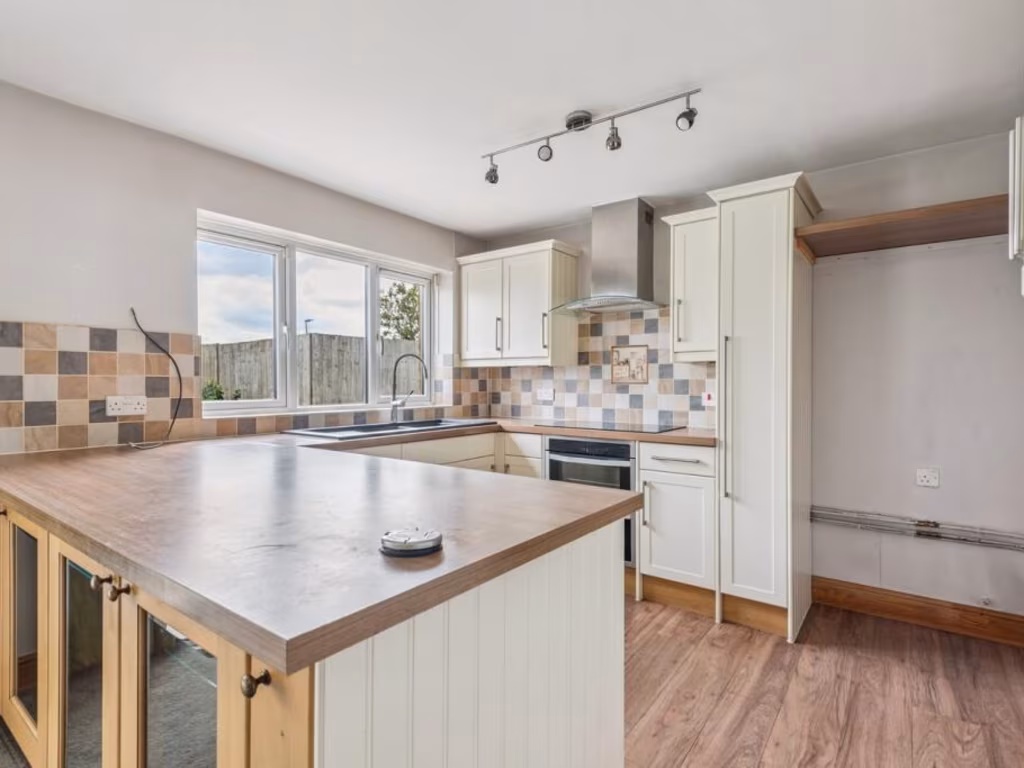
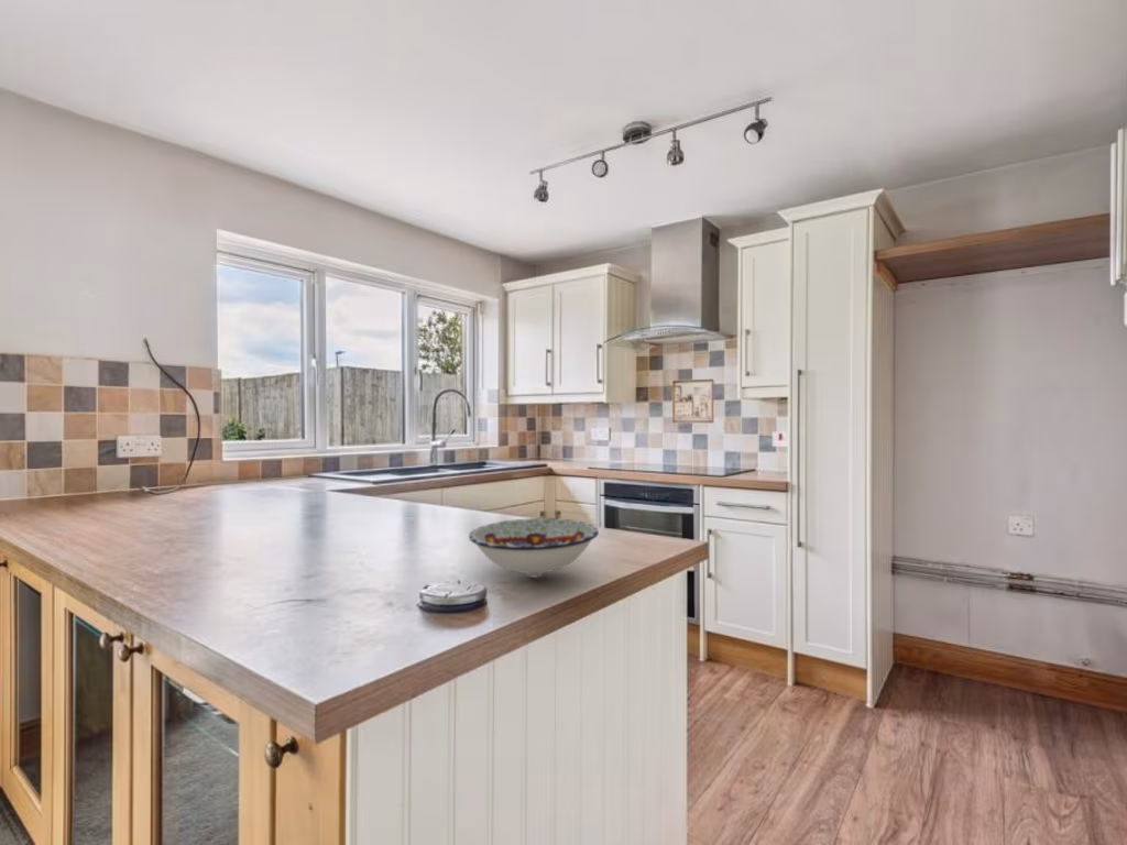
+ bowl (534, 552)
